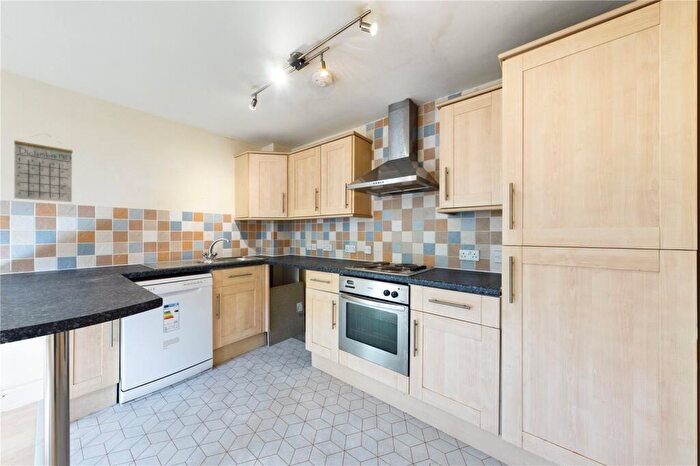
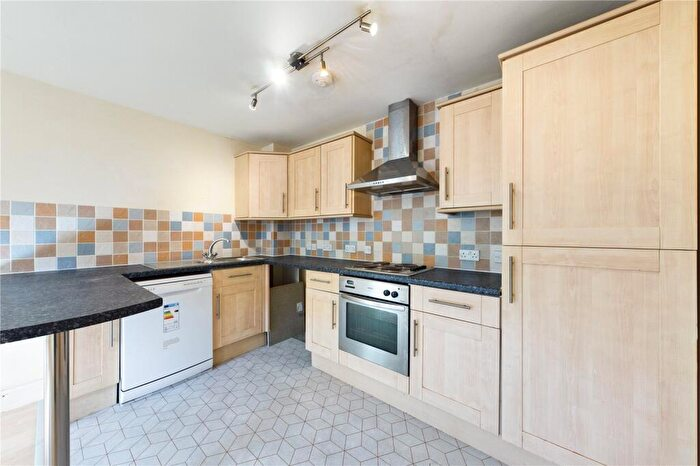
- calendar (44, 166)
